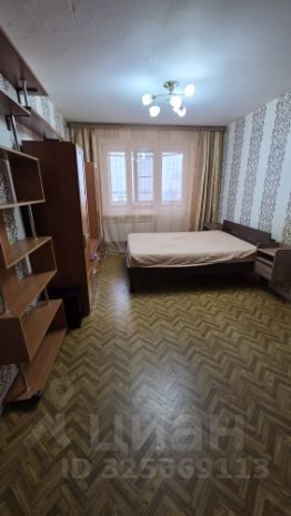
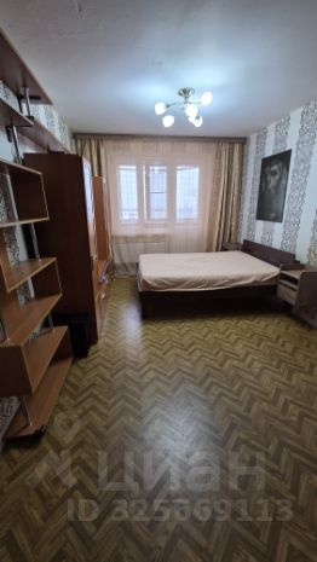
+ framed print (271, 189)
